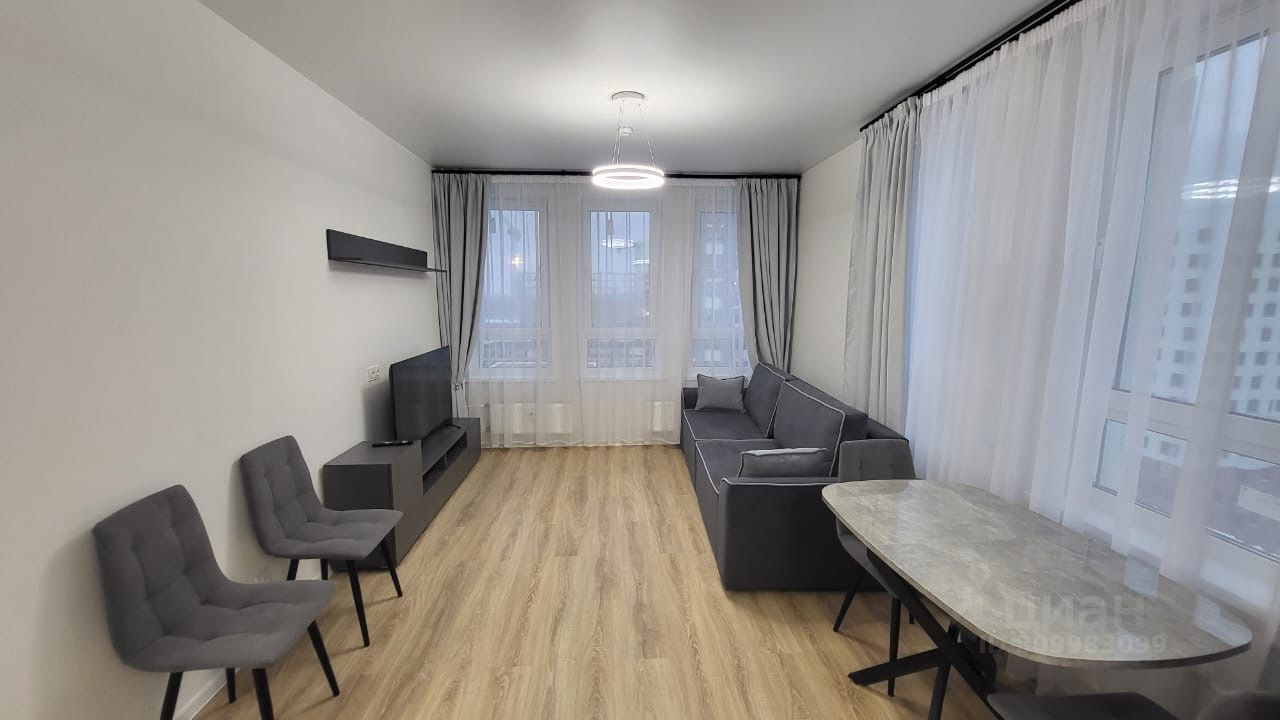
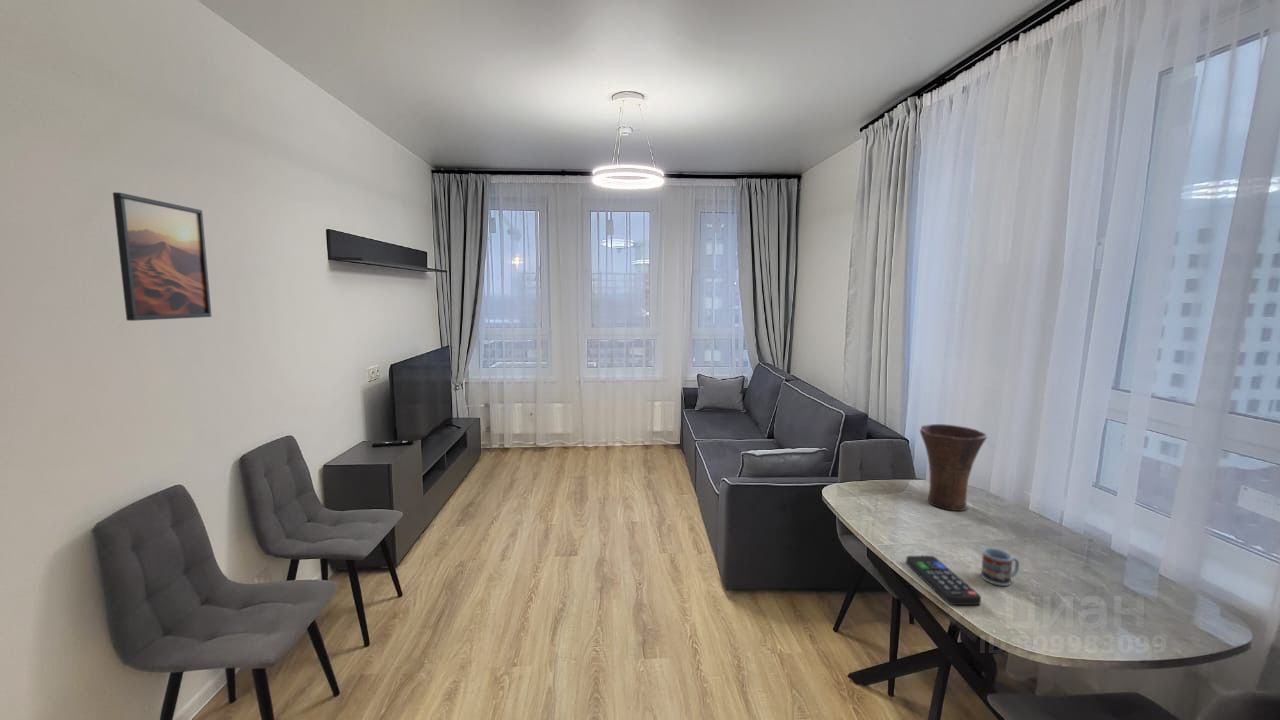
+ vase (948, 467)
+ remote control (941, 578)
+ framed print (167, 261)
+ cup (1001, 566)
